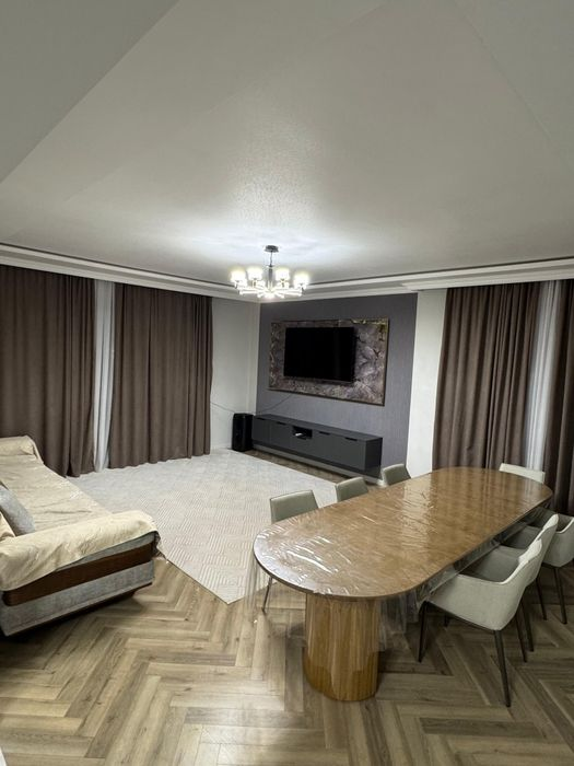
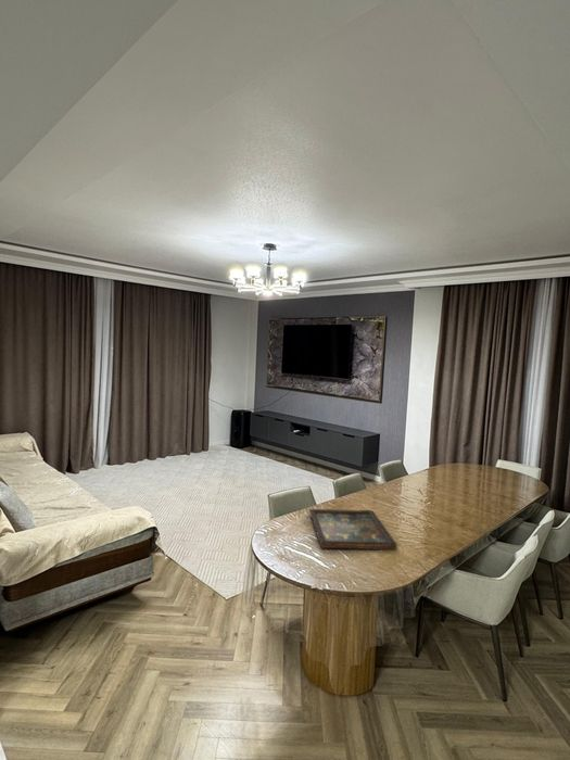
+ decorative tray (349, 527)
